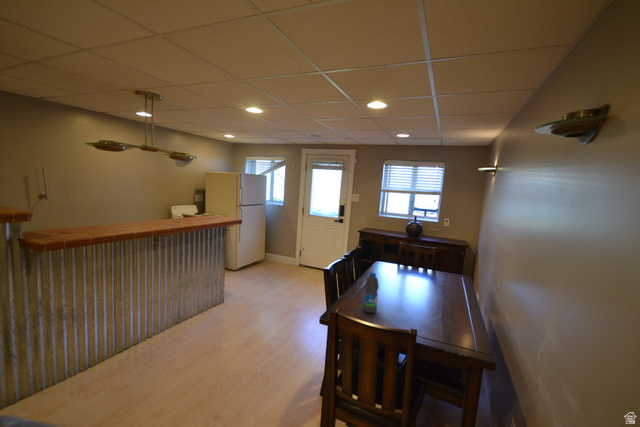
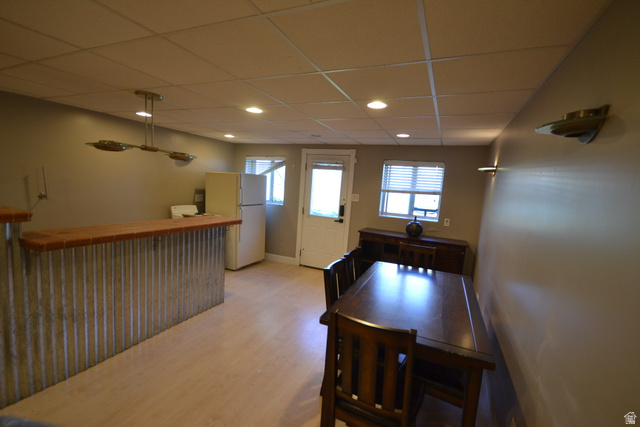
- water bottle (371, 291)
